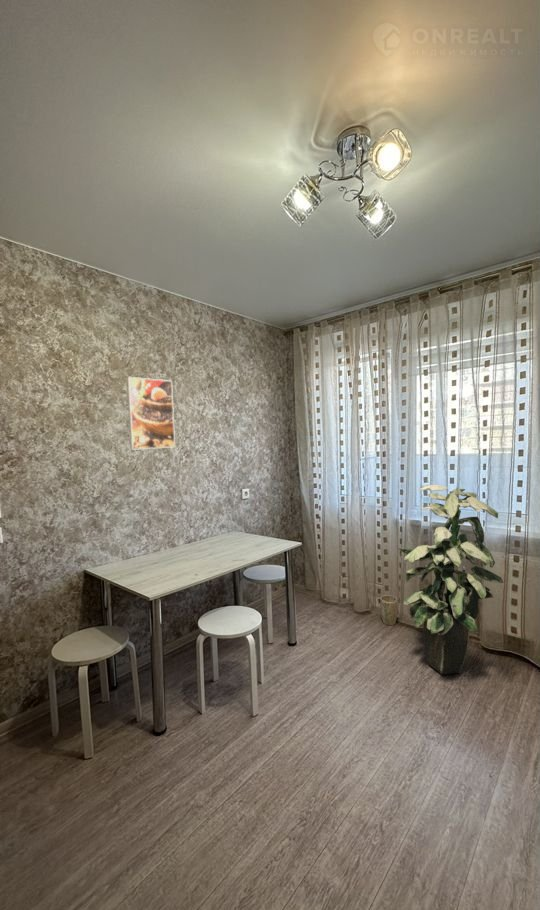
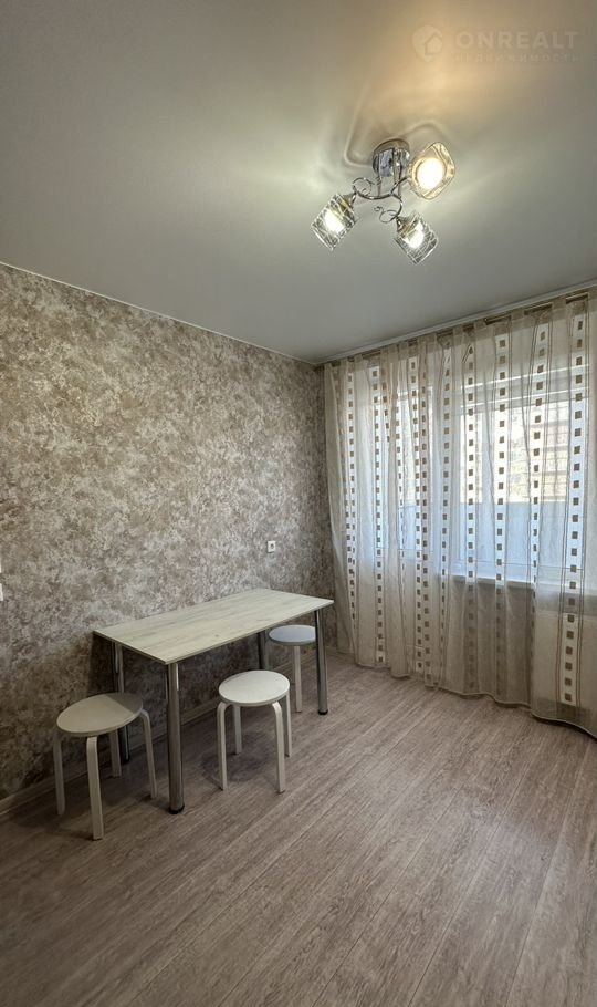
- indoor plant (445, 575)
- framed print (152, 413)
- plant pot (388, 610)
